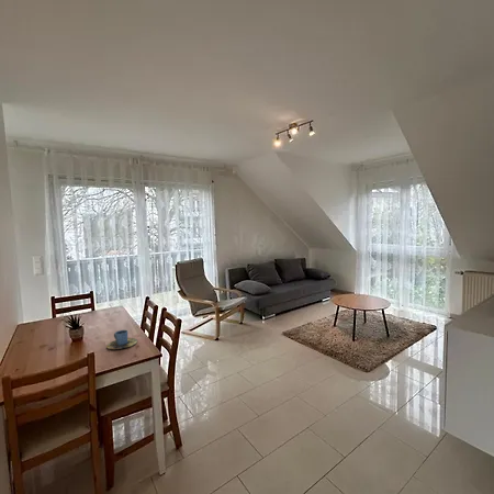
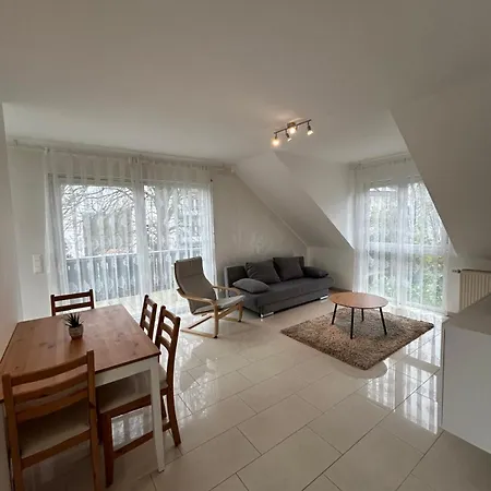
- cup (122, 337)
